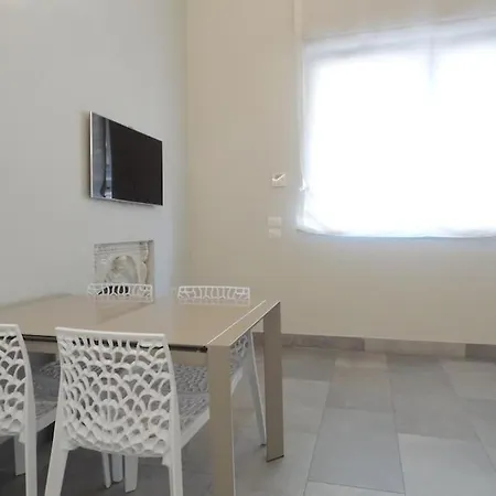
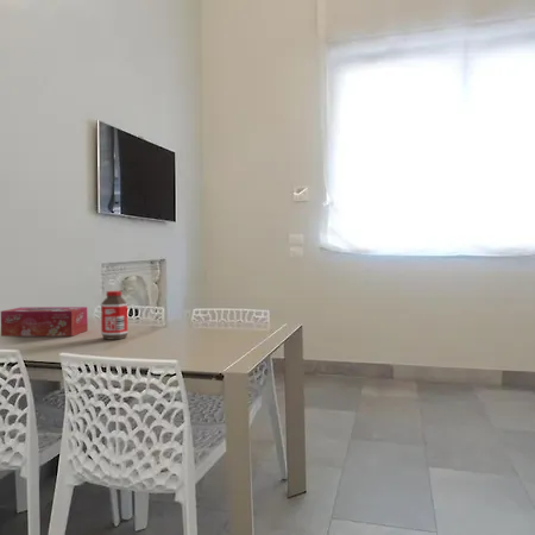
+ tissue box (45, 321)
+ bottle (114, 314)
